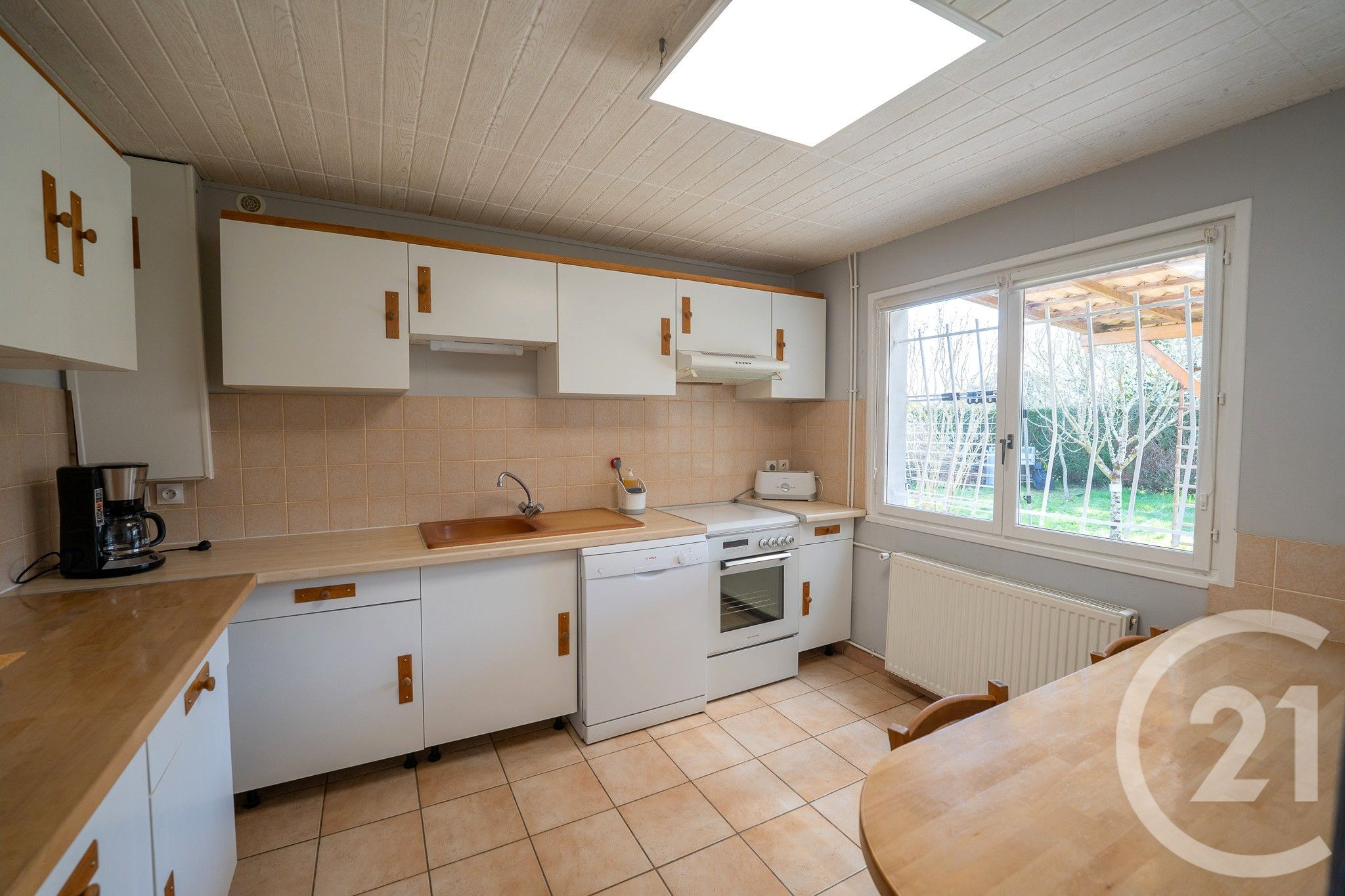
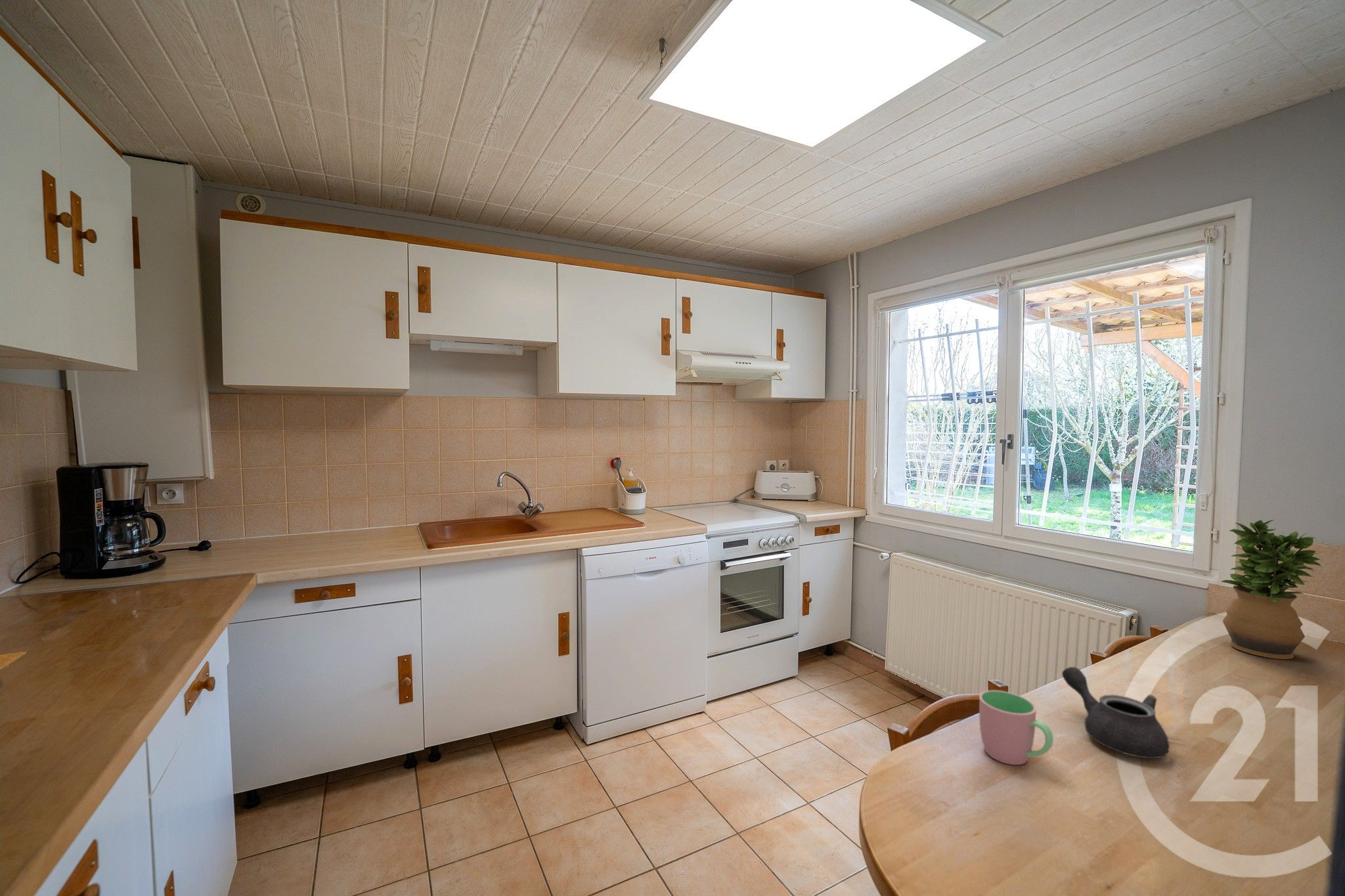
+ teapot (1111, 708)
+ cup (1015, 732)
+ potted plant (1275, 587)
